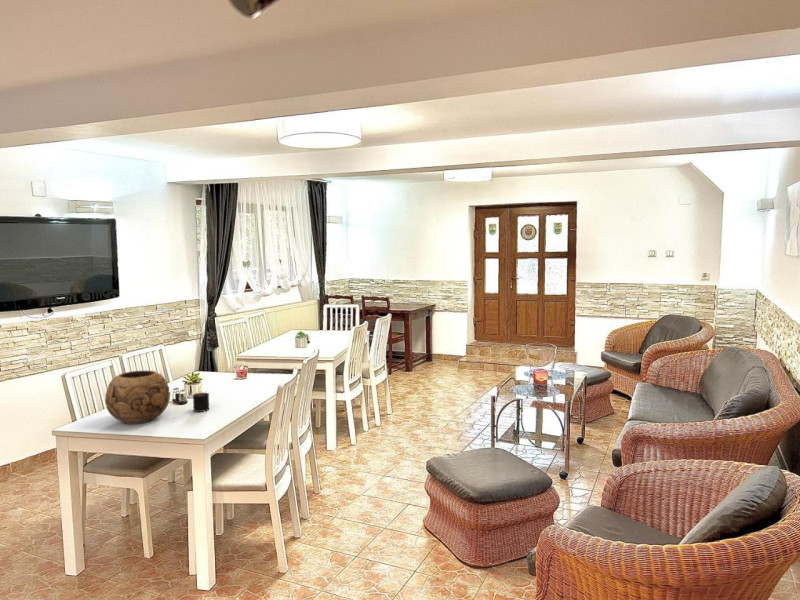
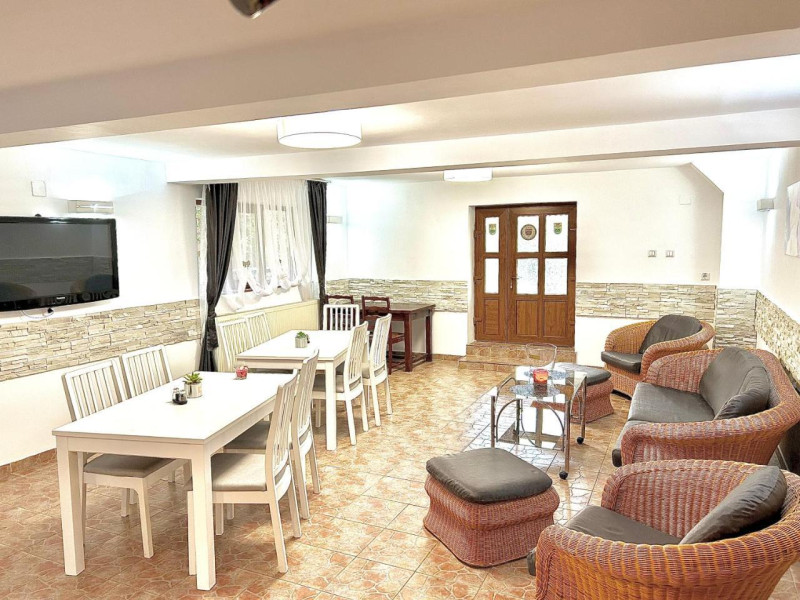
- candle (201, 398)
- decorative bowl (138, 396)
